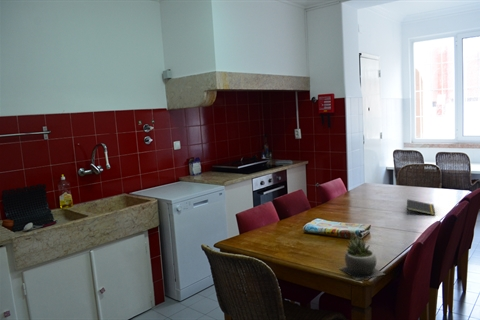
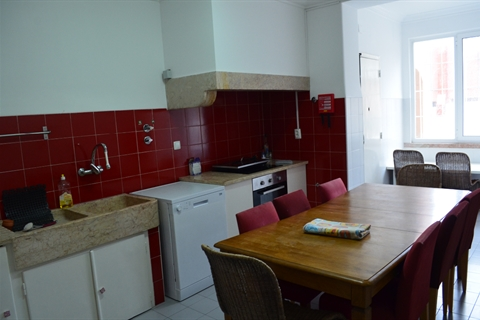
- succulent plant (360, 254)
- notepad (420, 206)
